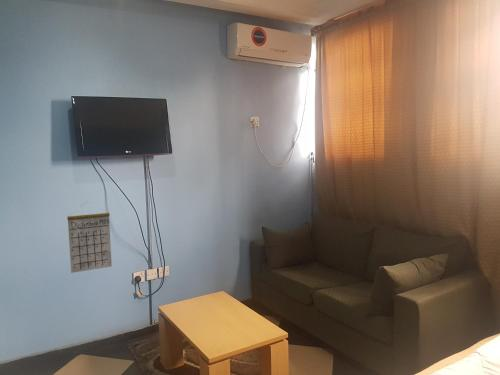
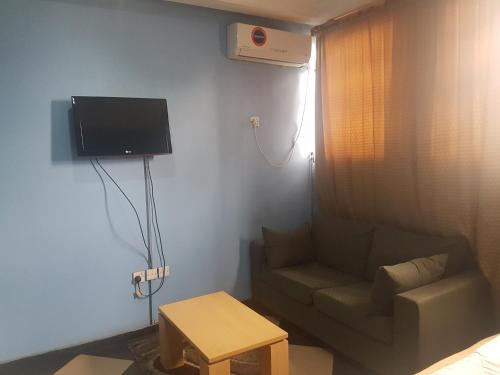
- calendar (90, 235)
